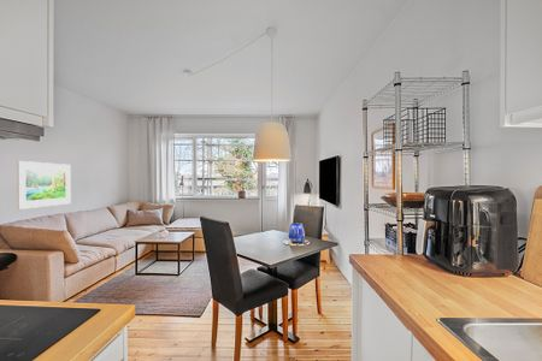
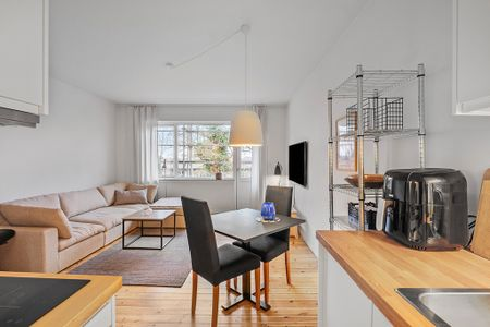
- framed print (47, 184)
